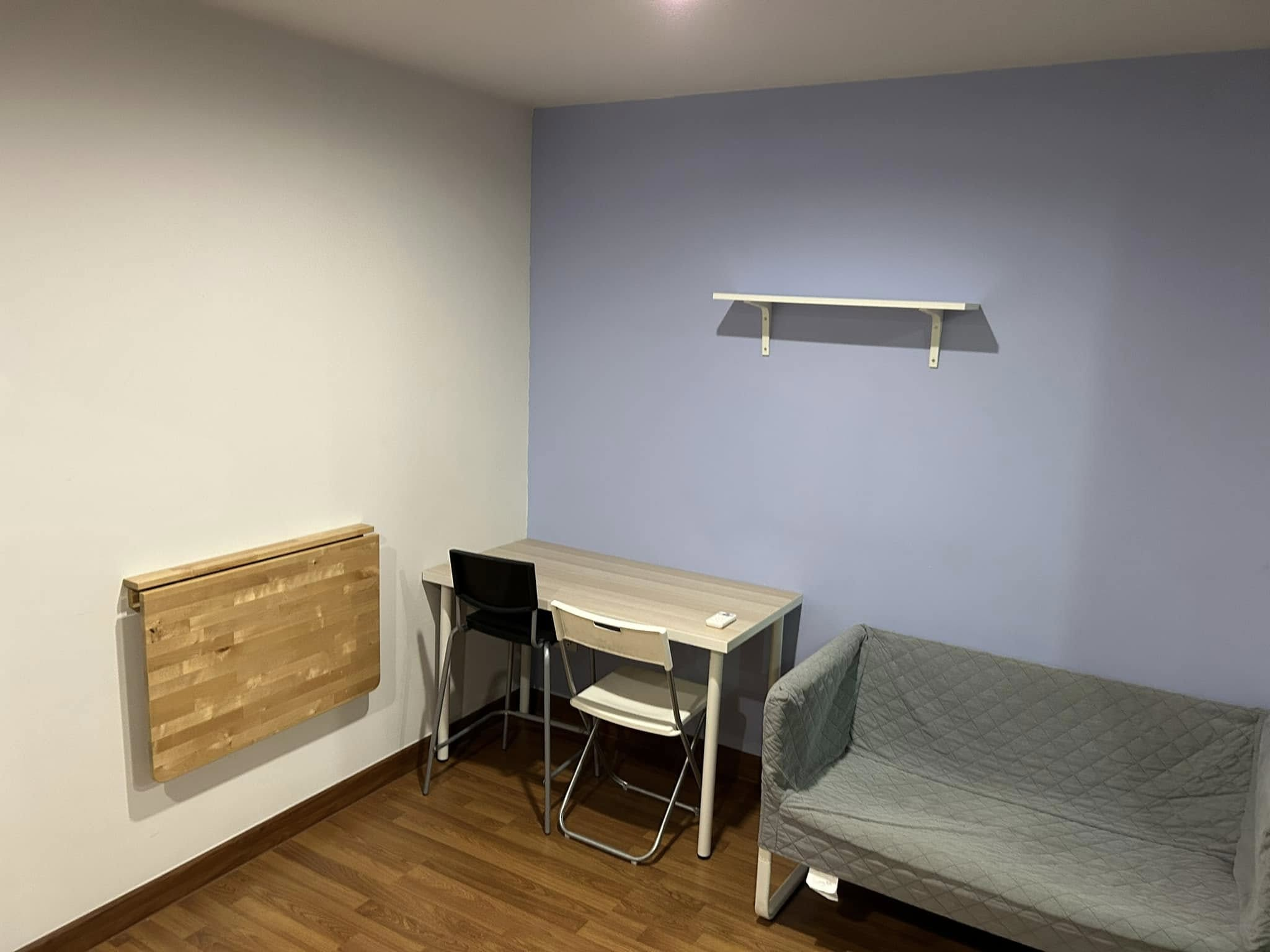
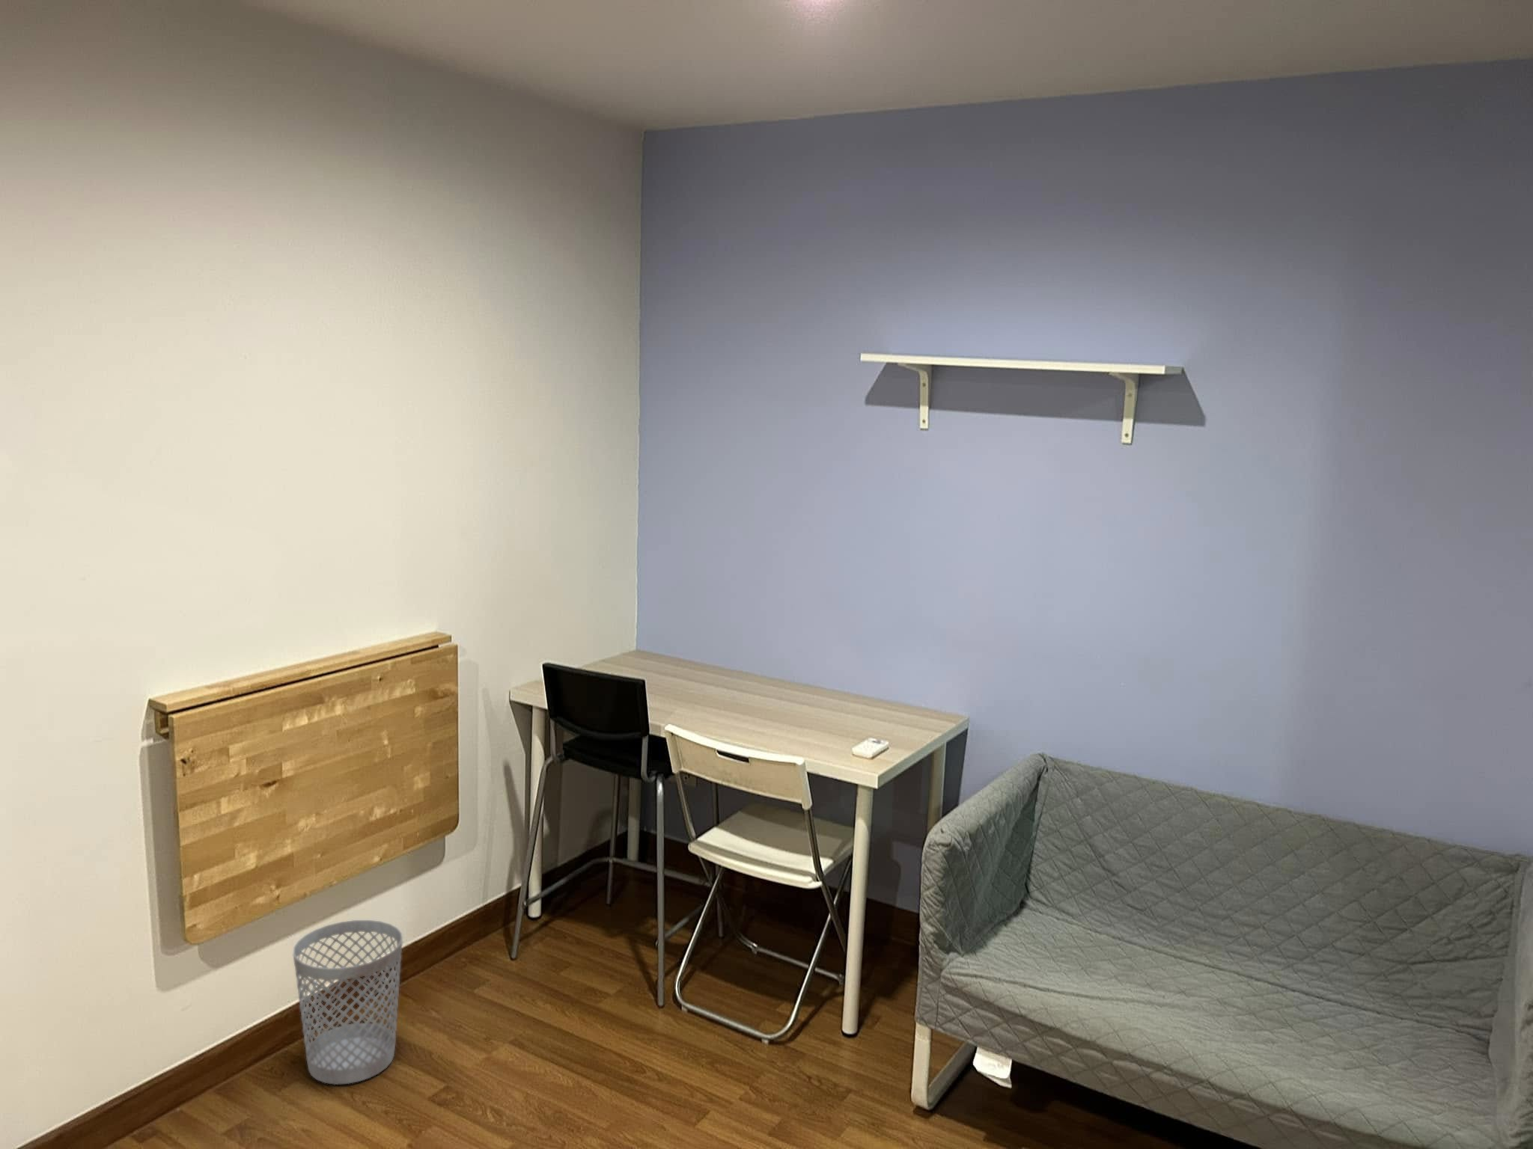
+ wastebasket (351, 1003)
